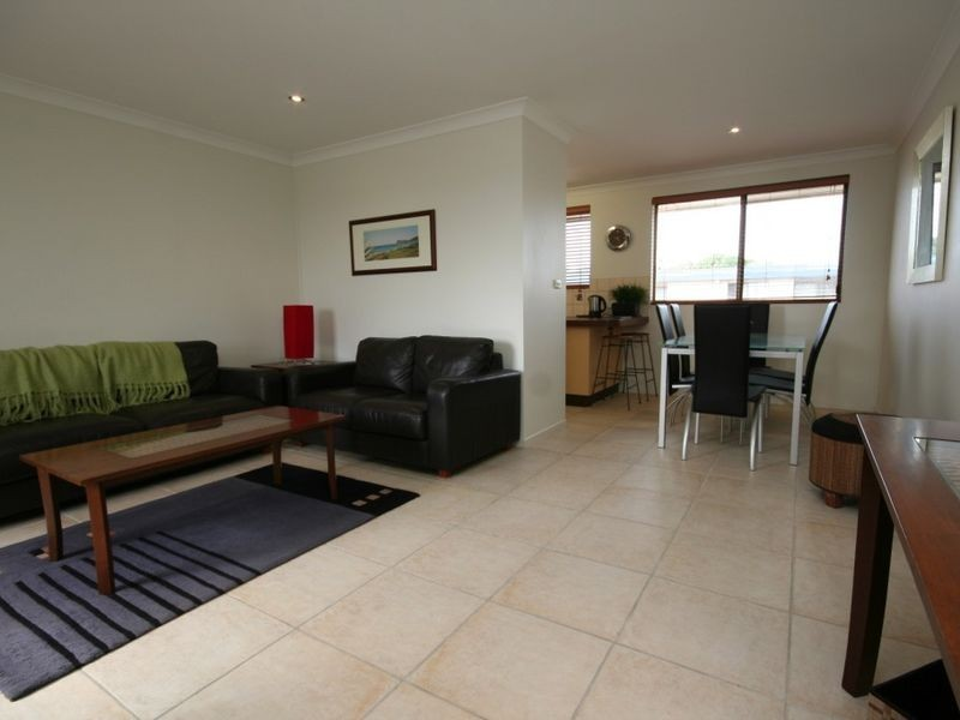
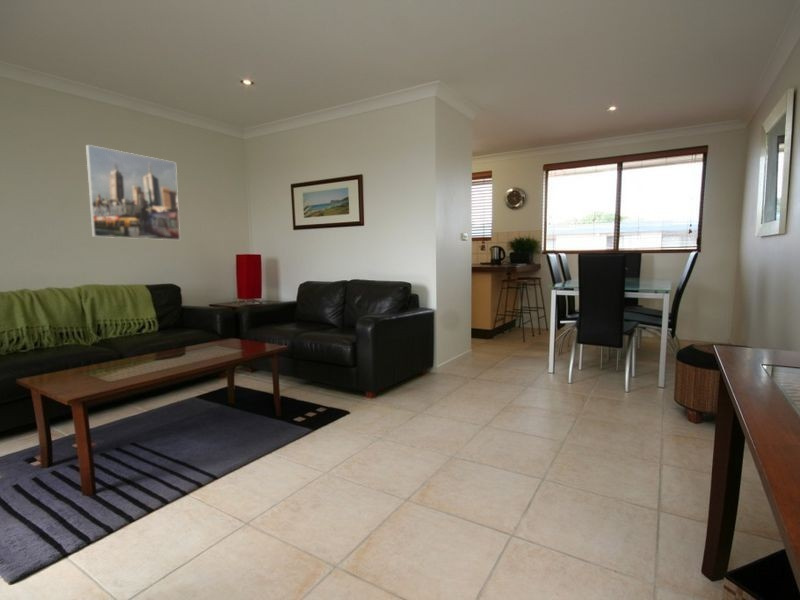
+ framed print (137, 196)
